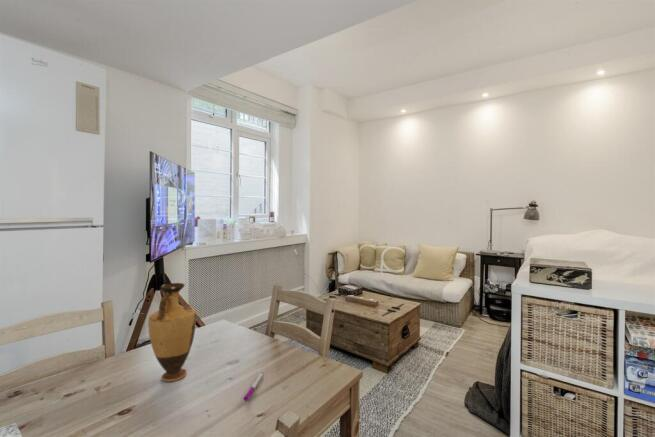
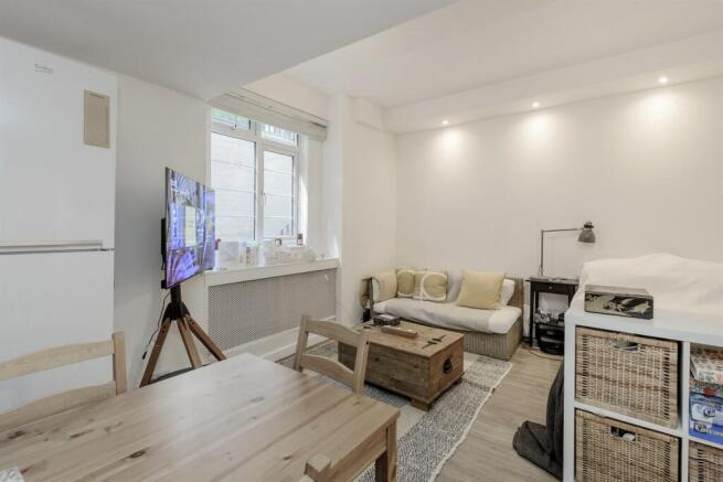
- vase (172, 330)
- pen (254, 385)
